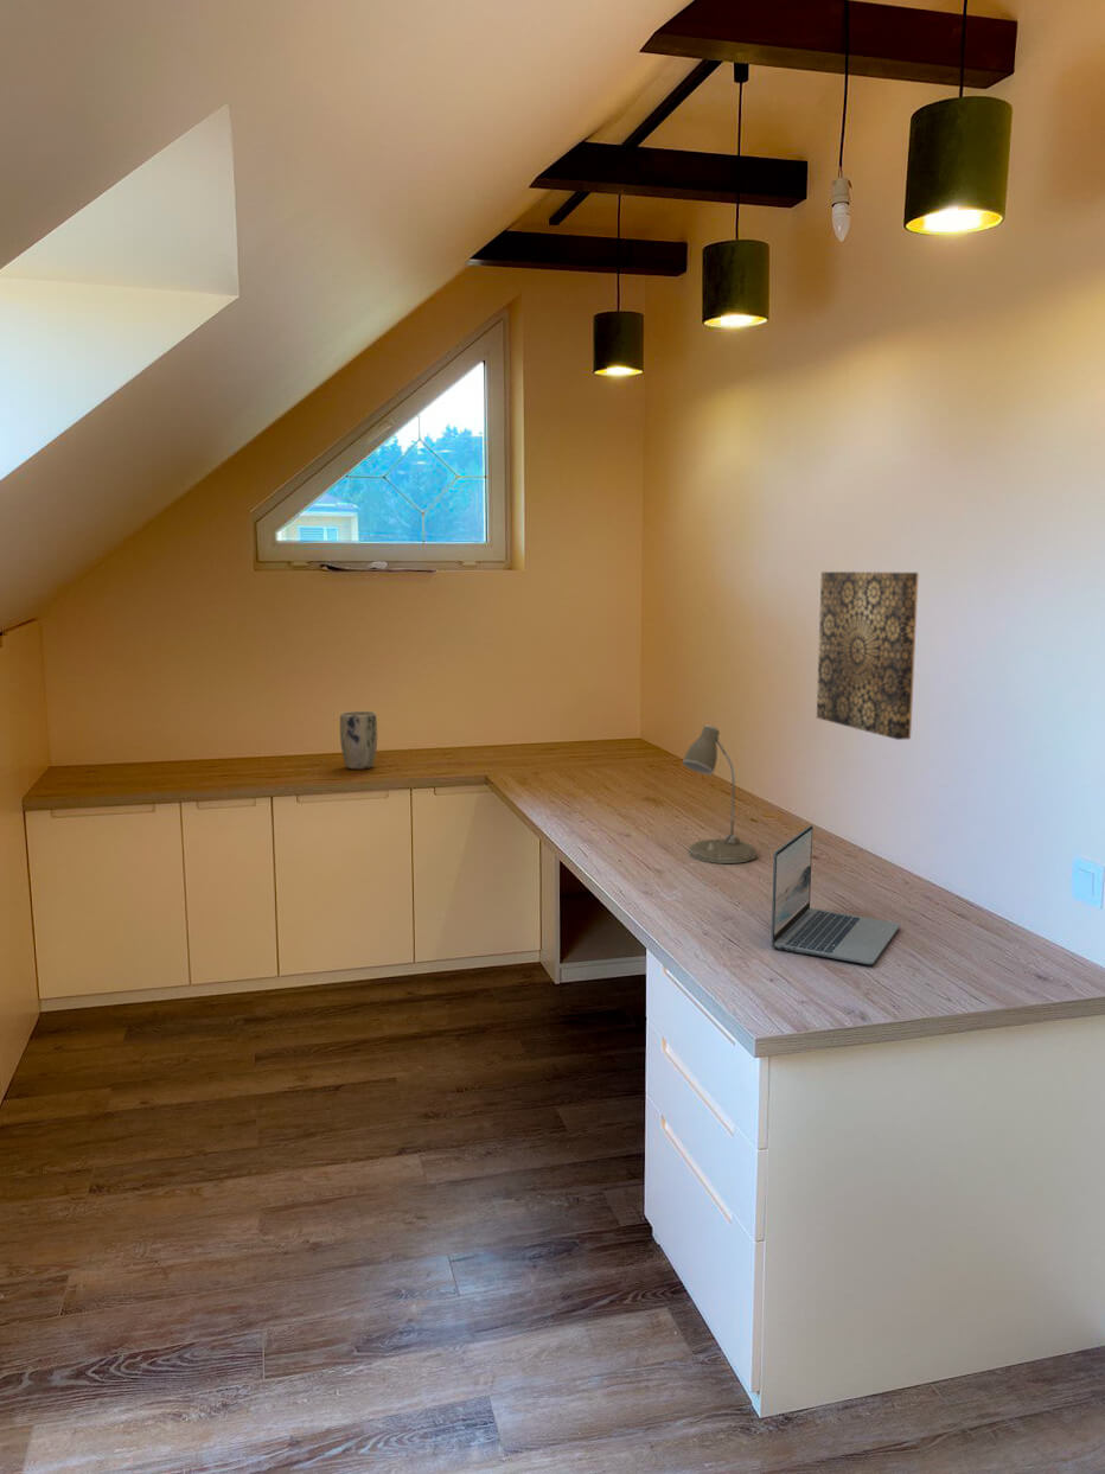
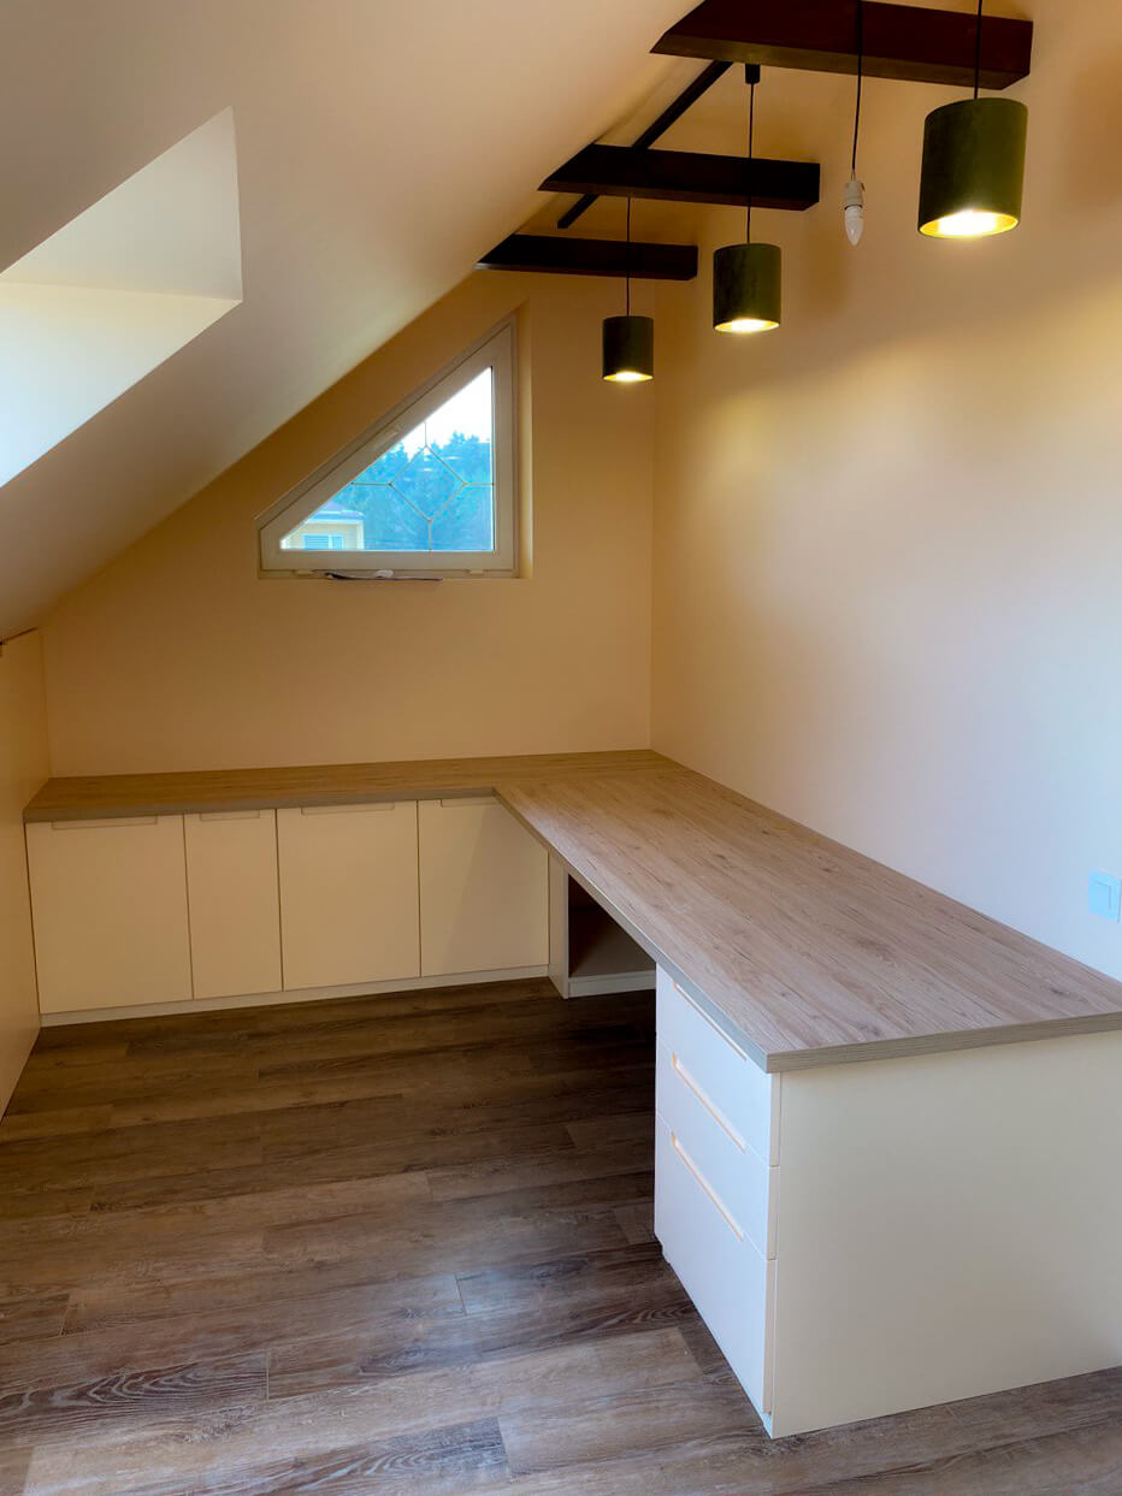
- wall art (863, 650)
- desk lamp (732, 790)
- plant pot (358, 740)
- laptop (835, 912)
